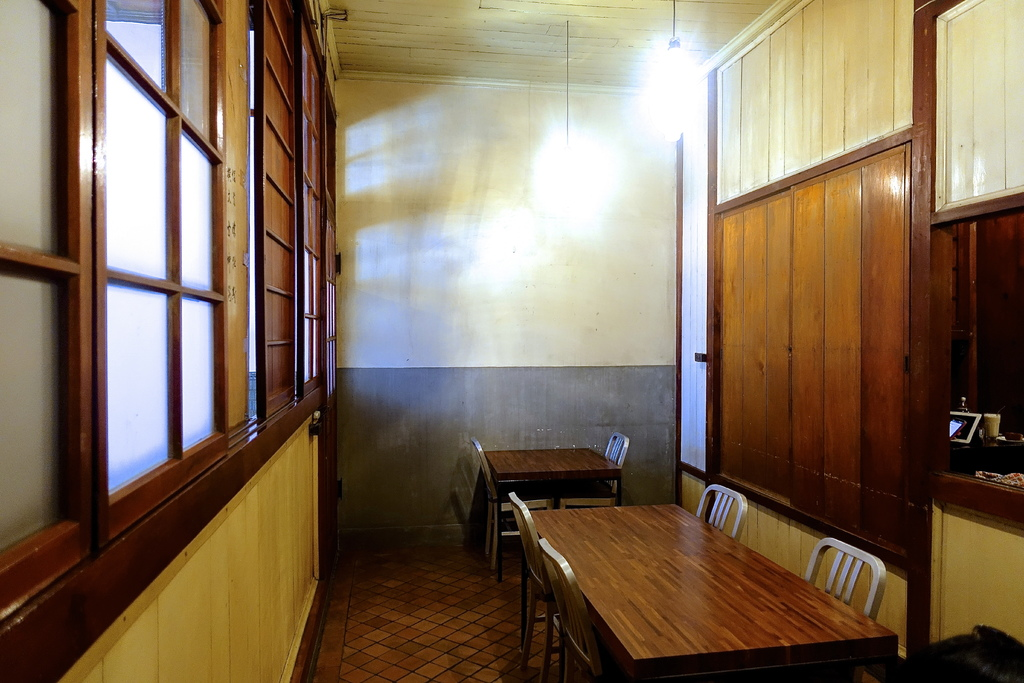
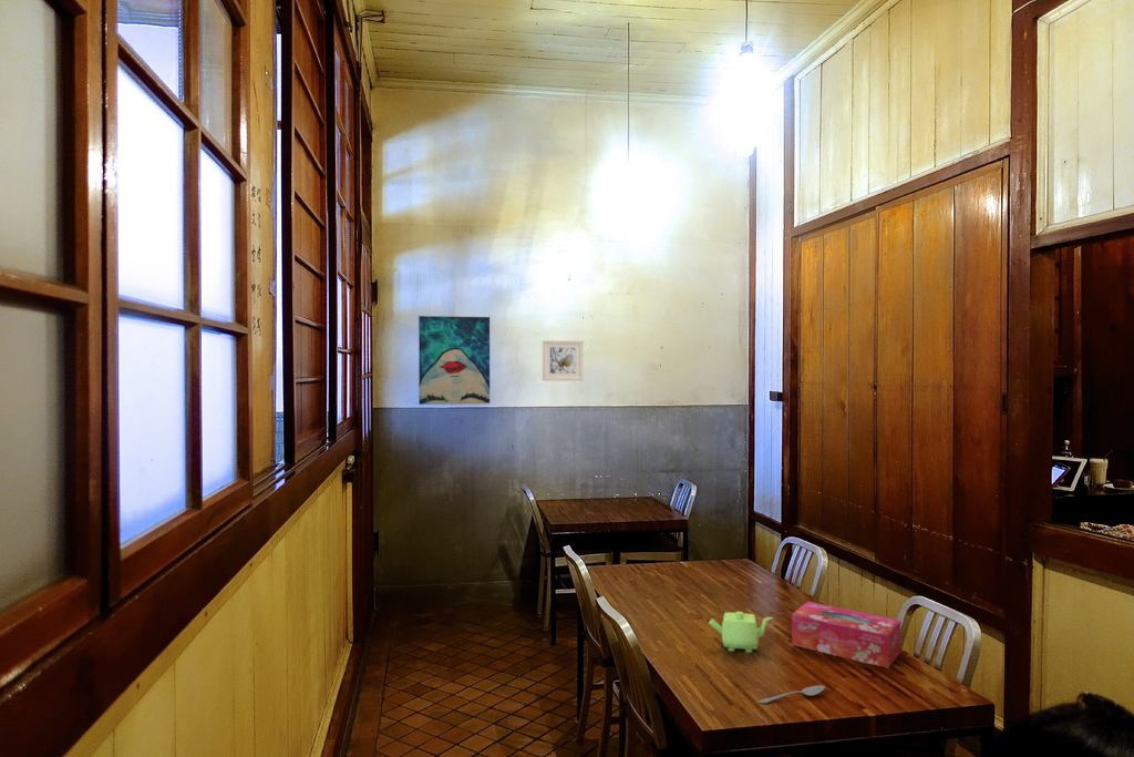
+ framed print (563, 360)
+ tissue box (845, 632)
+ teapot (740, 630)
+ spoon (792, 693)
+ wall art (454, 360)
